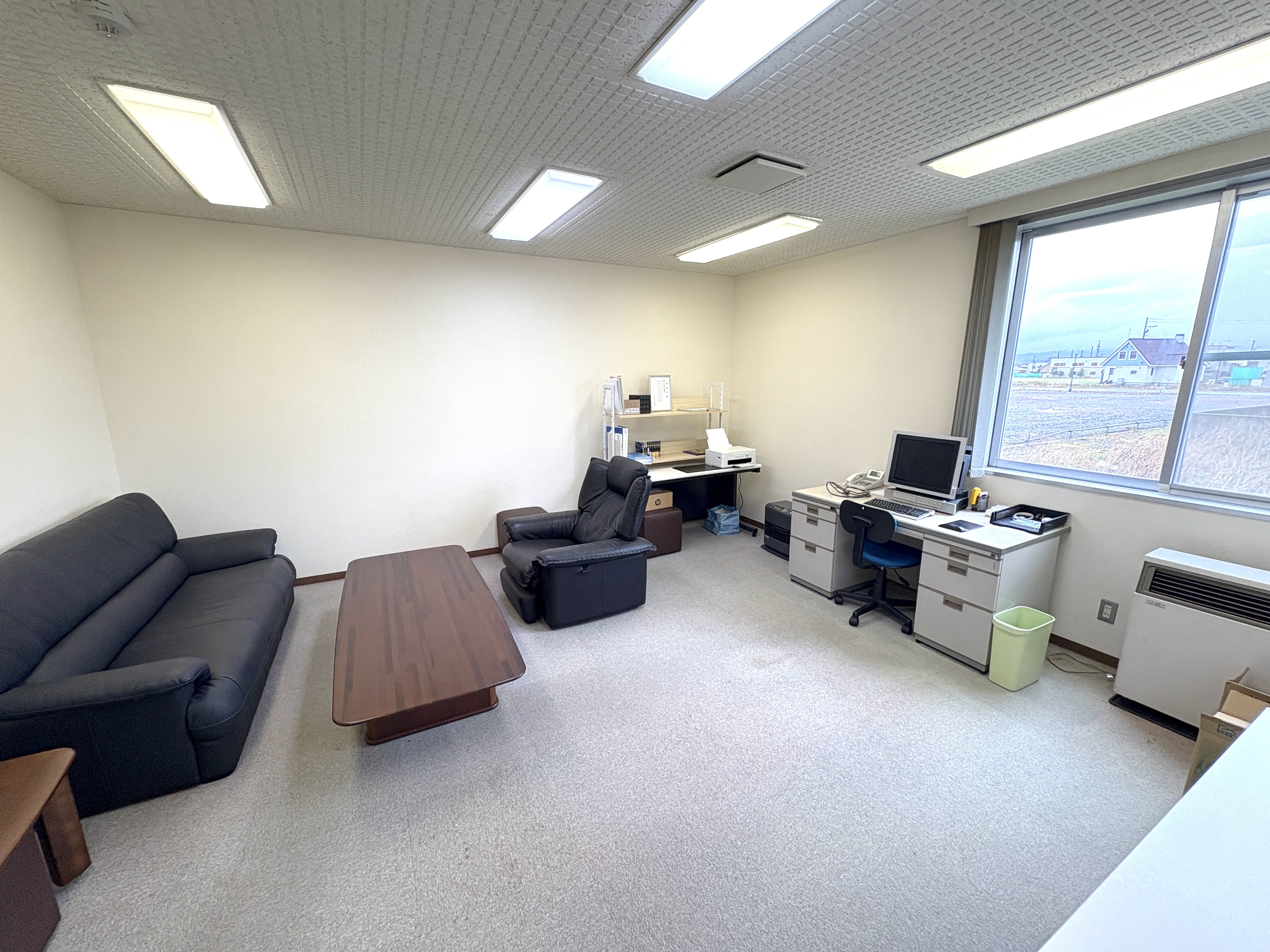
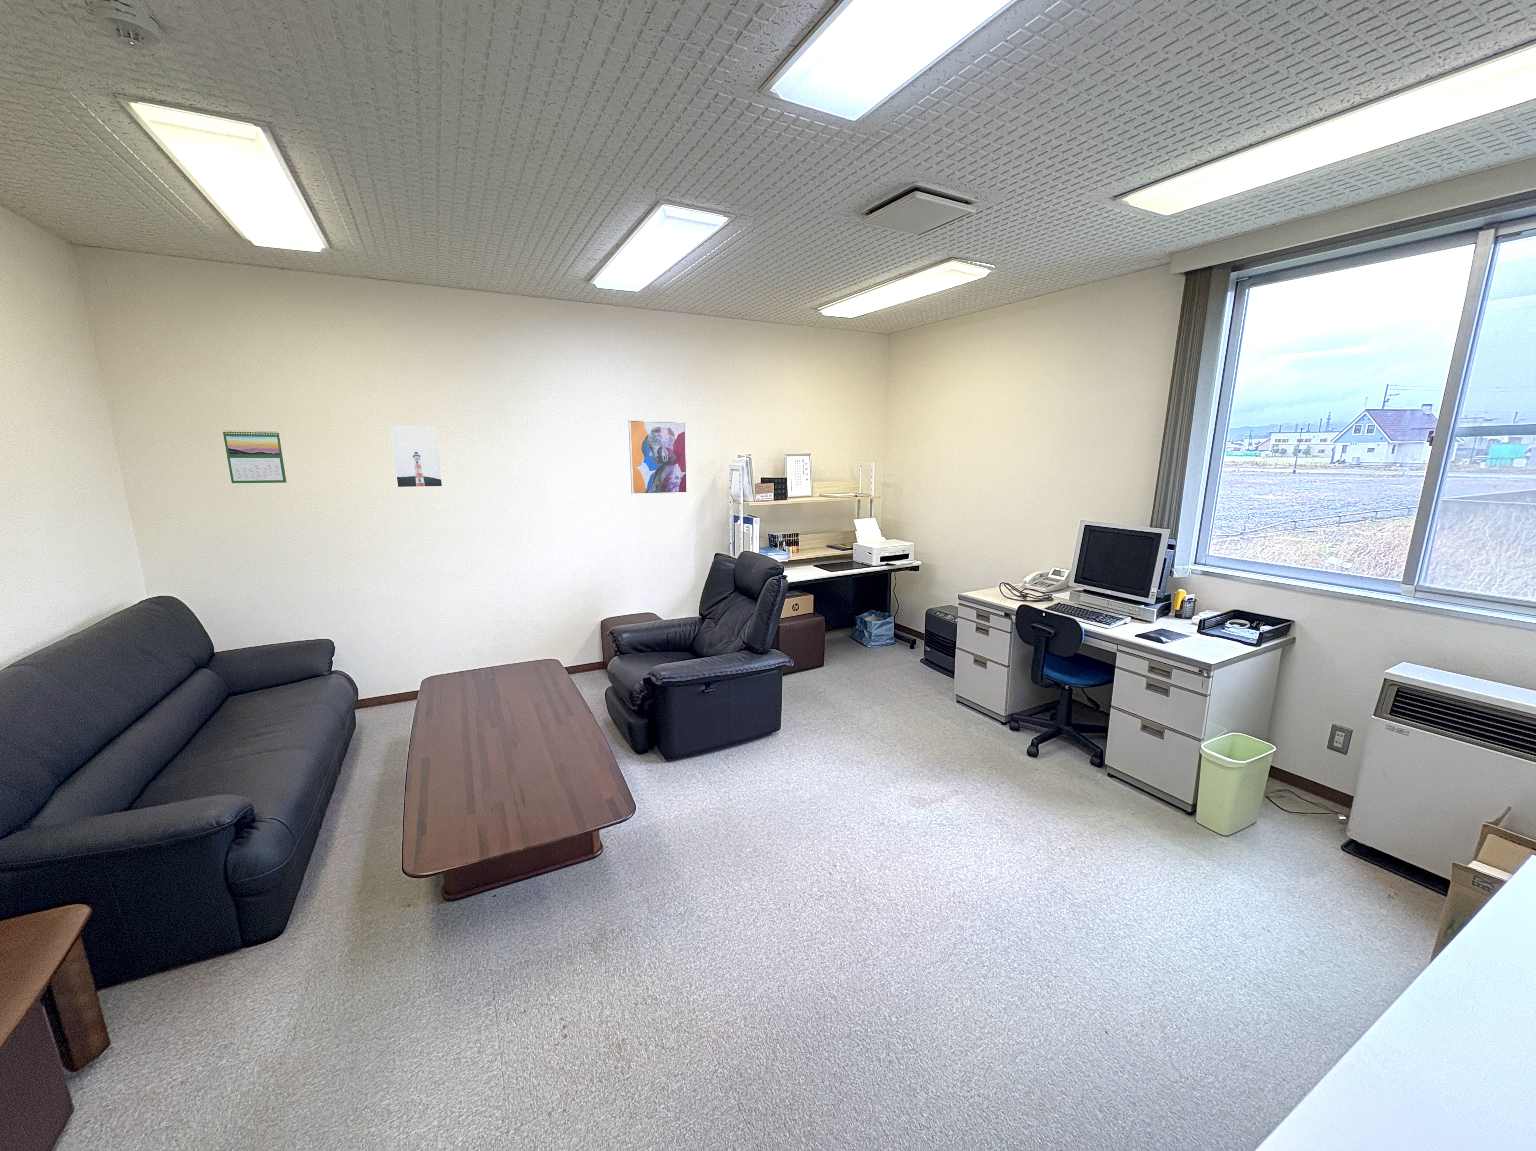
+ wall art (659, 457)
+ calendar (255, 456)
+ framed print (417, 457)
